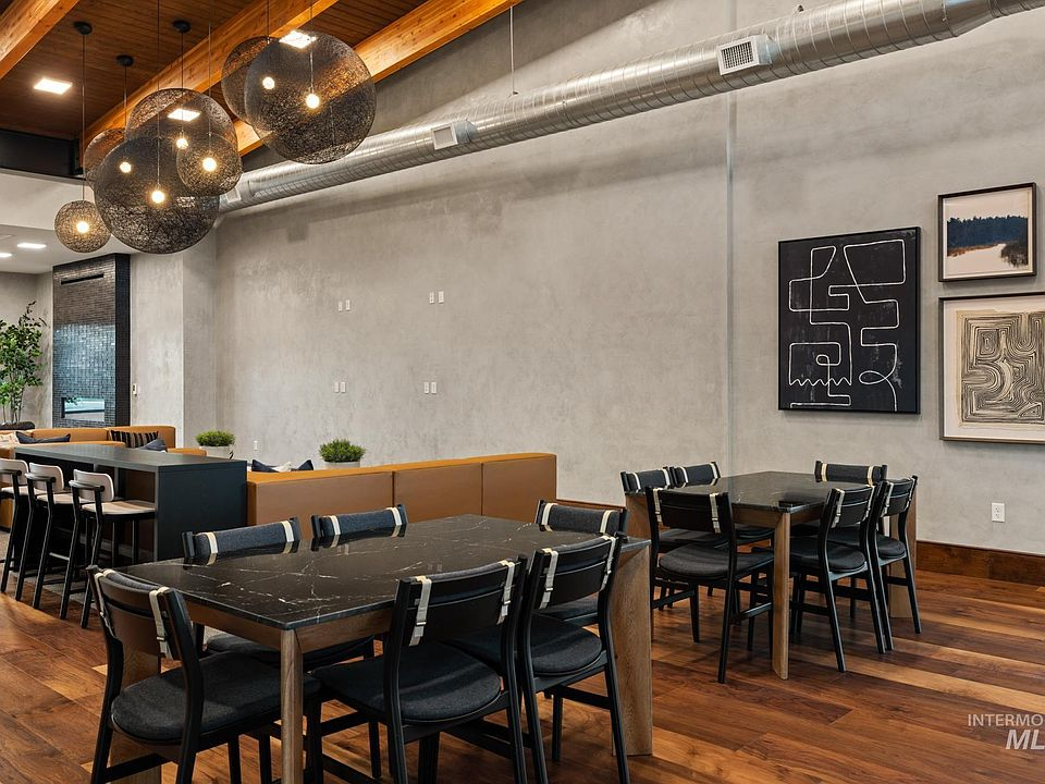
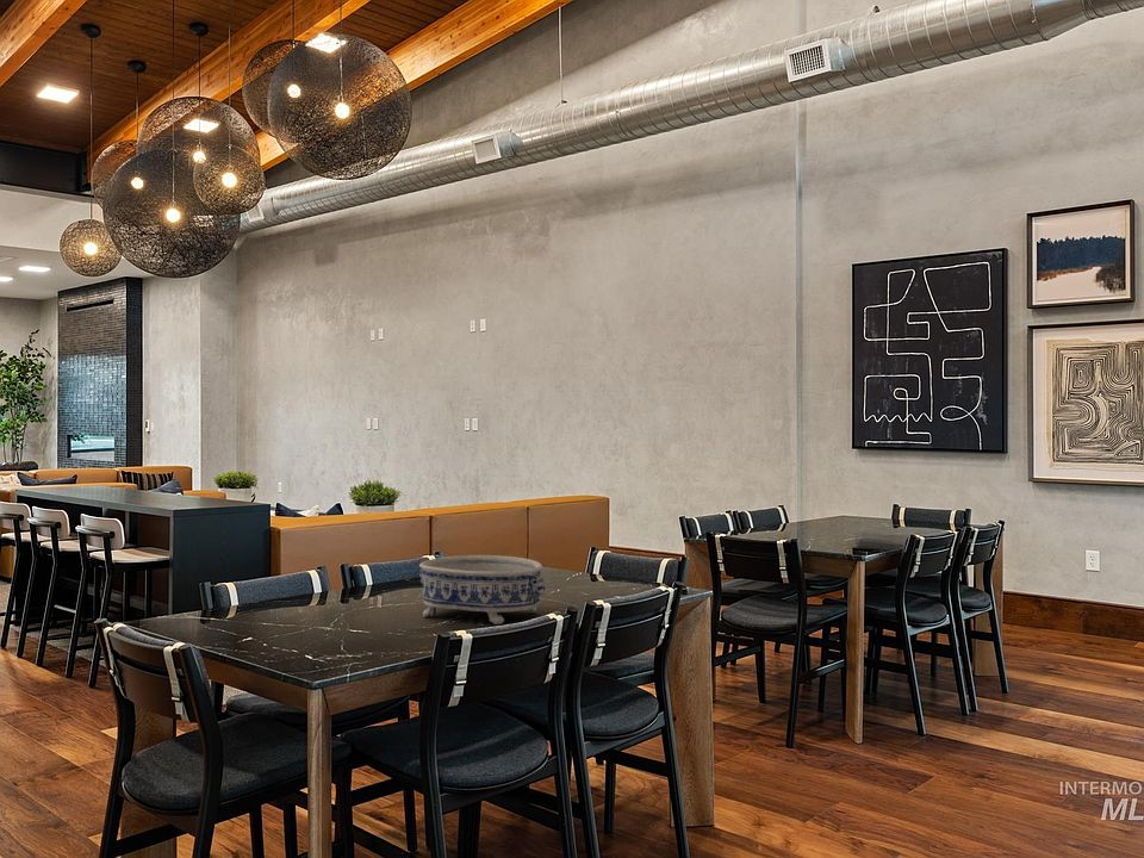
+ decorative bowl (480, 587)
